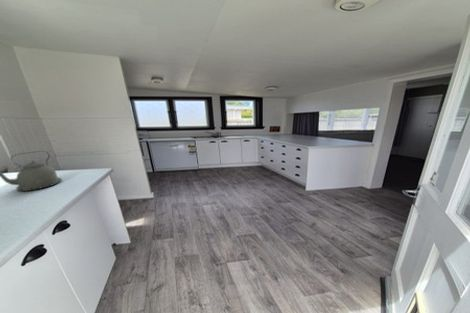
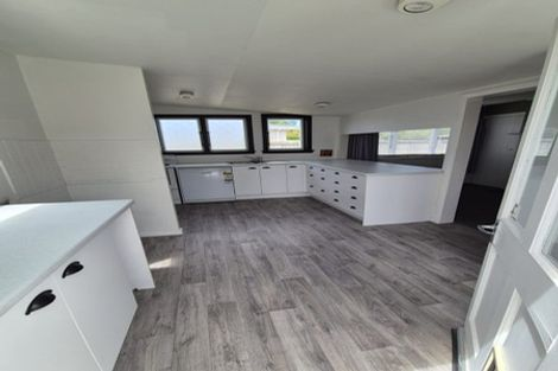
- kettle (32, 169)
